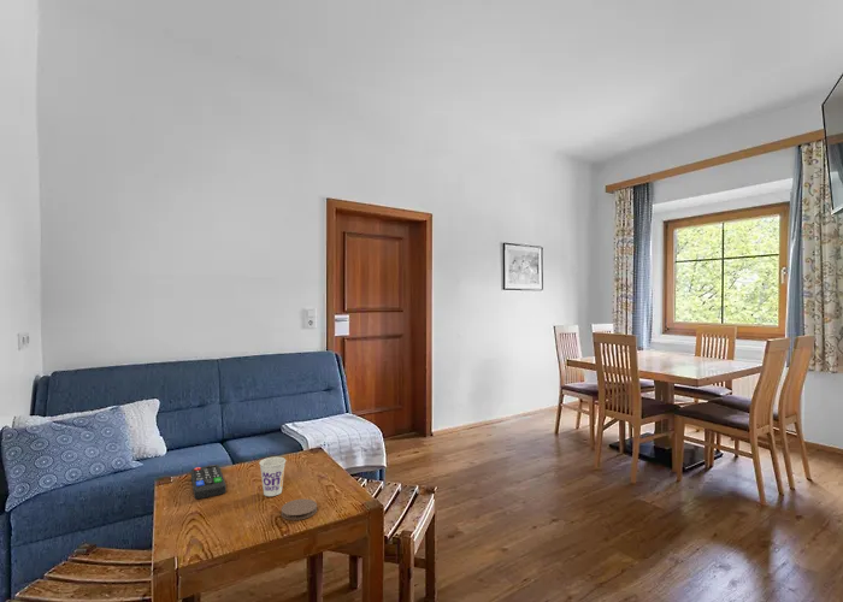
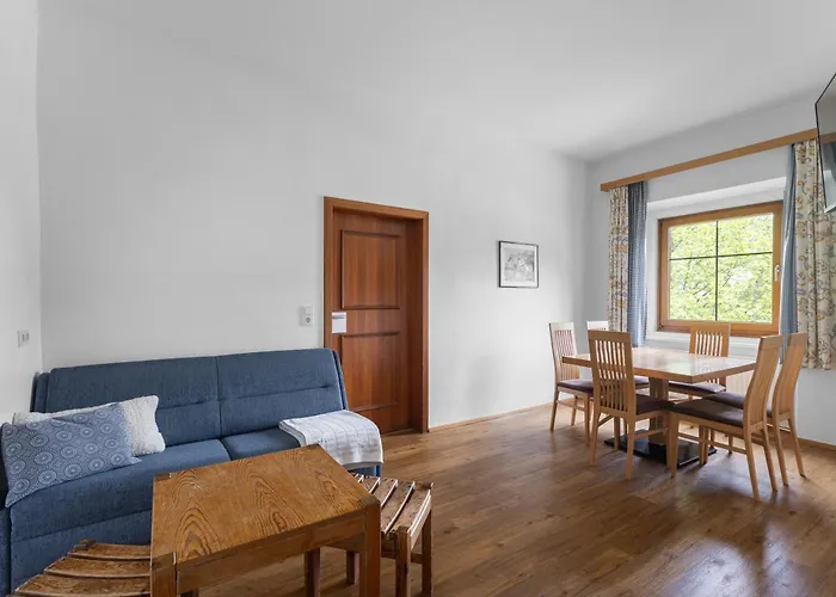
- coaster (299, 508)
- remote control (207, 479)
- cup (272, 477)
